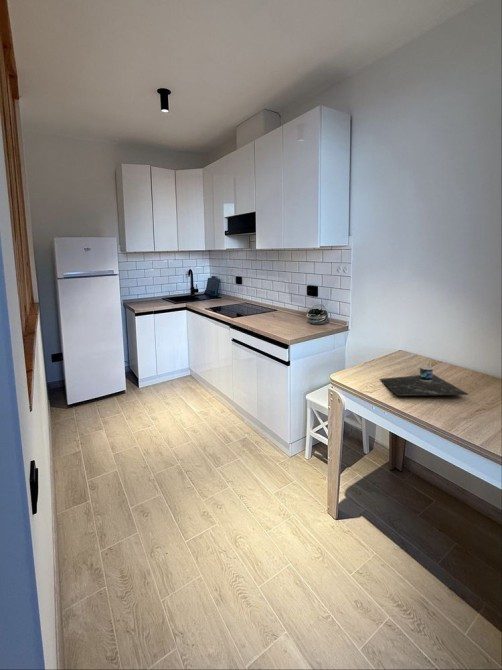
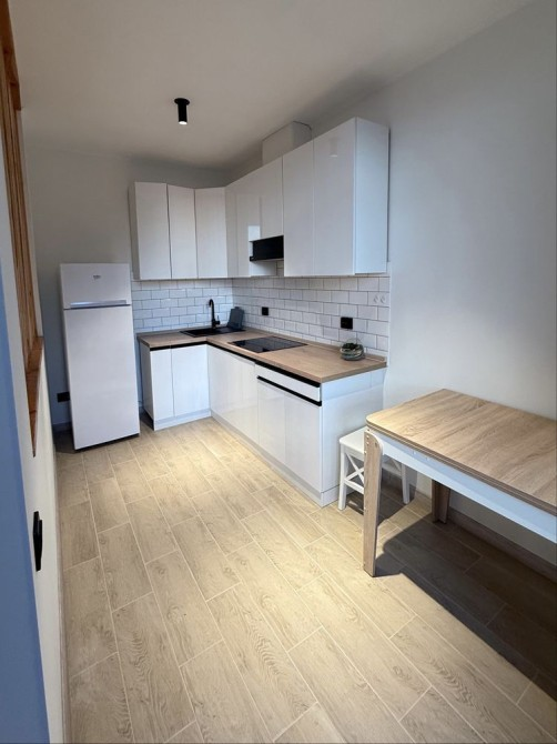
- placemat (411, 376)
